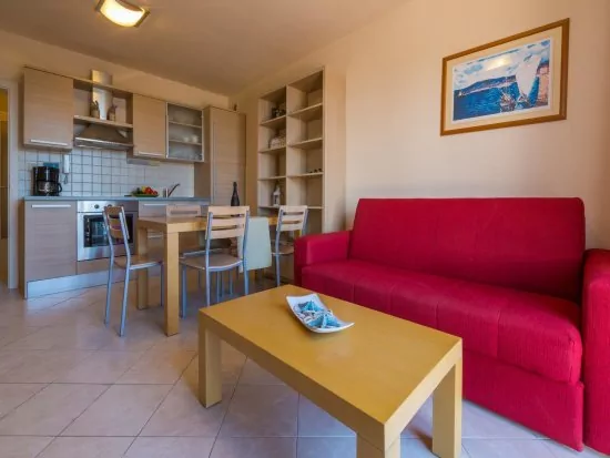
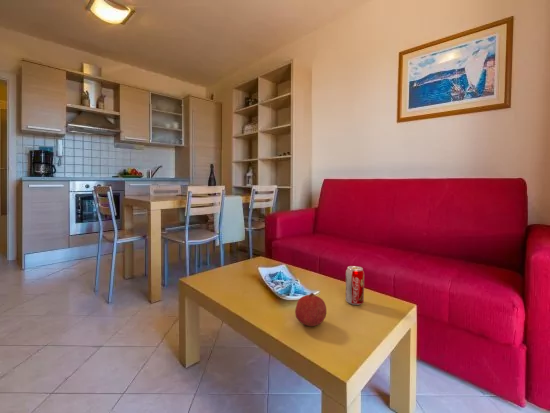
+ fruit (310, 308)
+ beverage can (354, 285)
